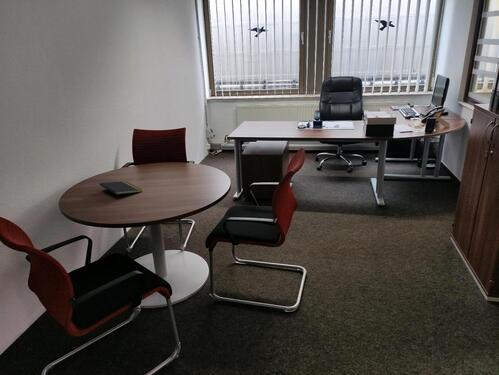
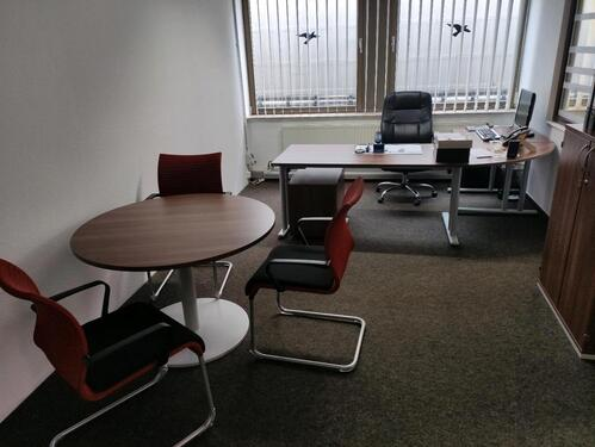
- notepad (120, 187)
